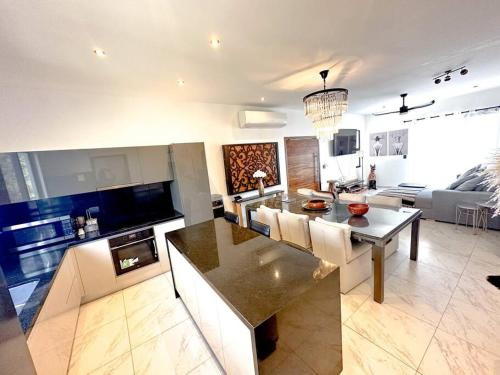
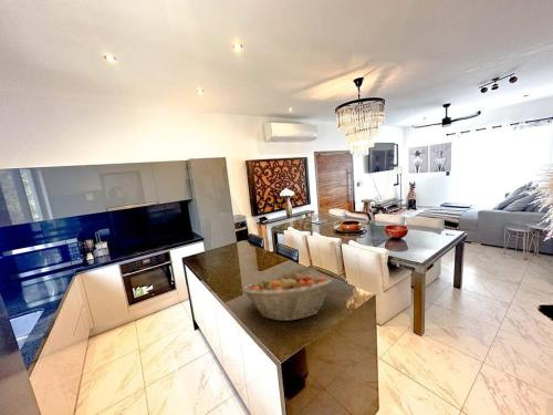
+ fruit basket (286, 291)
